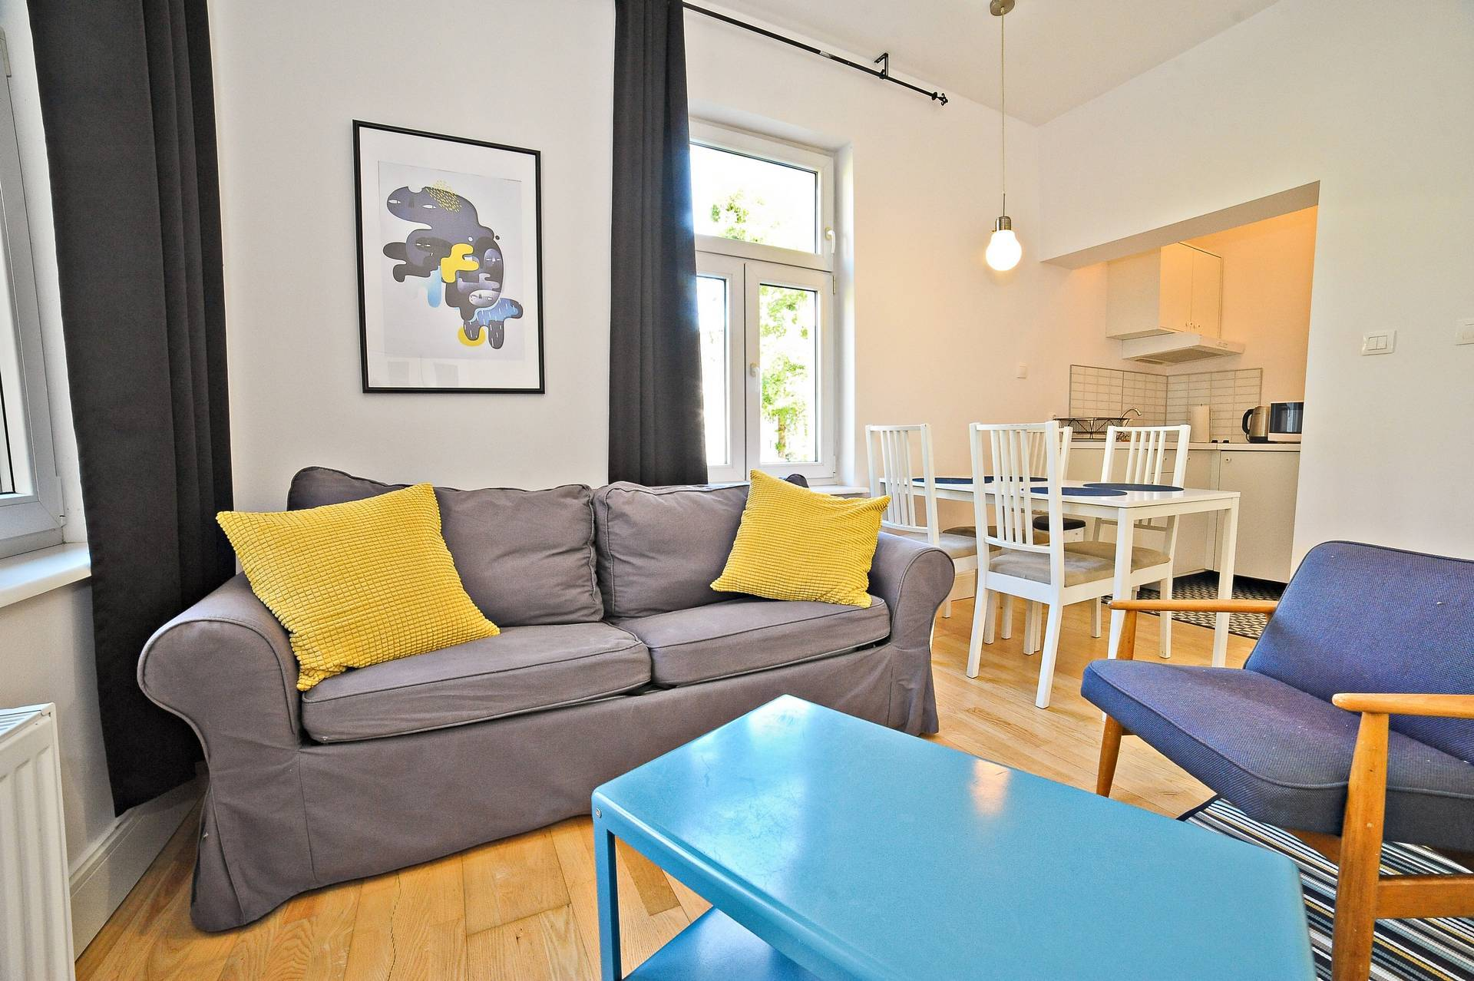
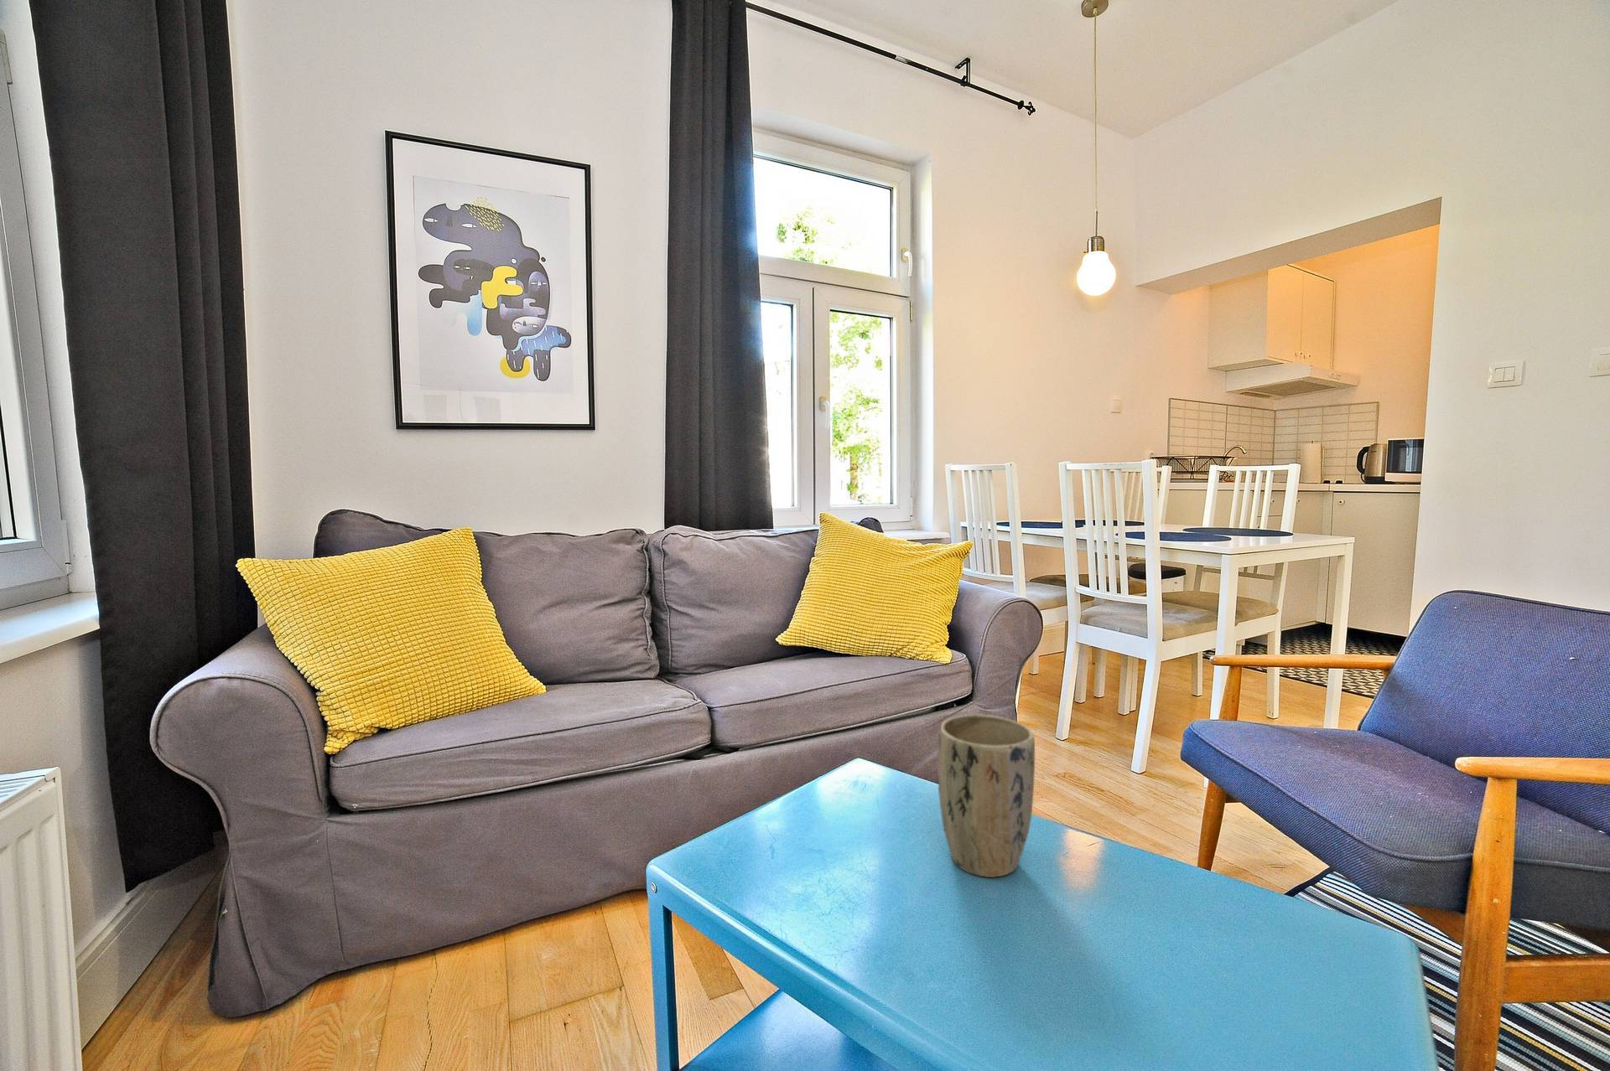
+ plant pot (984, 795)
